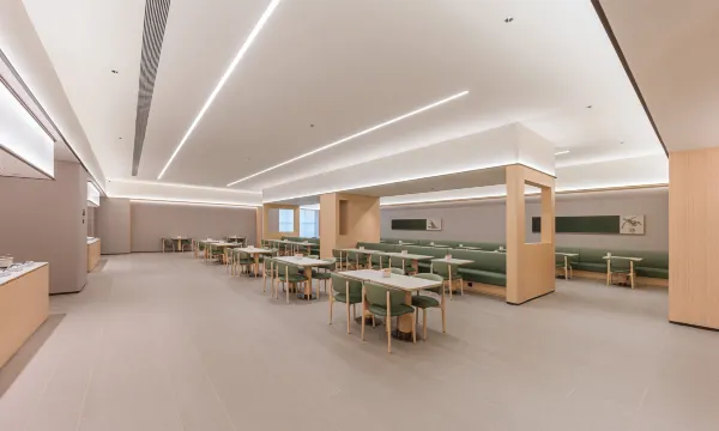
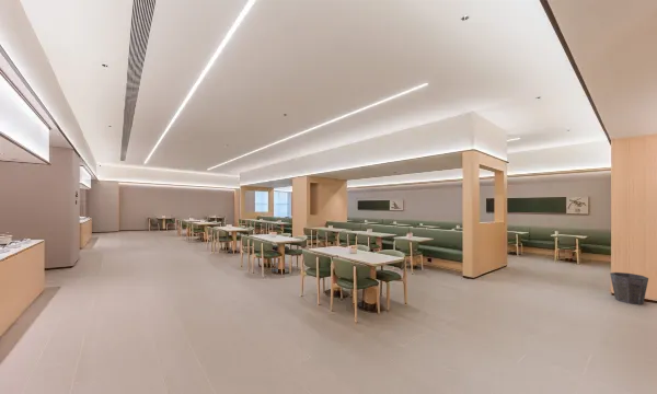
+ waste bin (629, 288)
